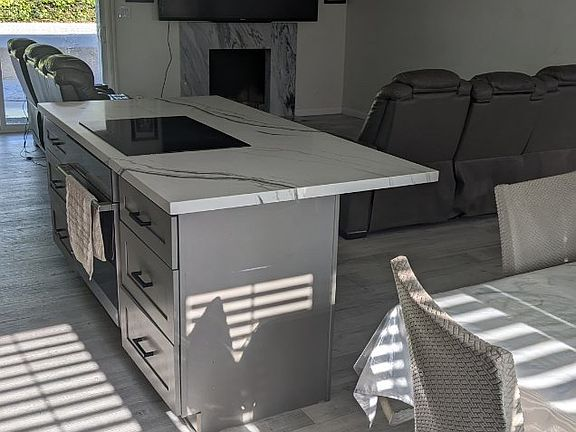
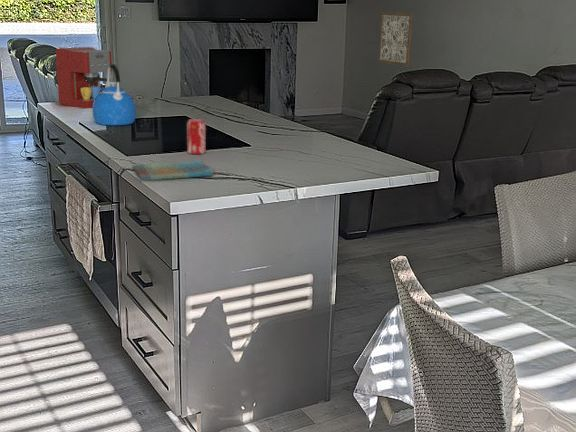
+ dish towel (172, 169)
+ coffee maker (85, 76)
+ wall art (396, 37)
+ beverage can (196, 136)
+ kettle (112, 93)
